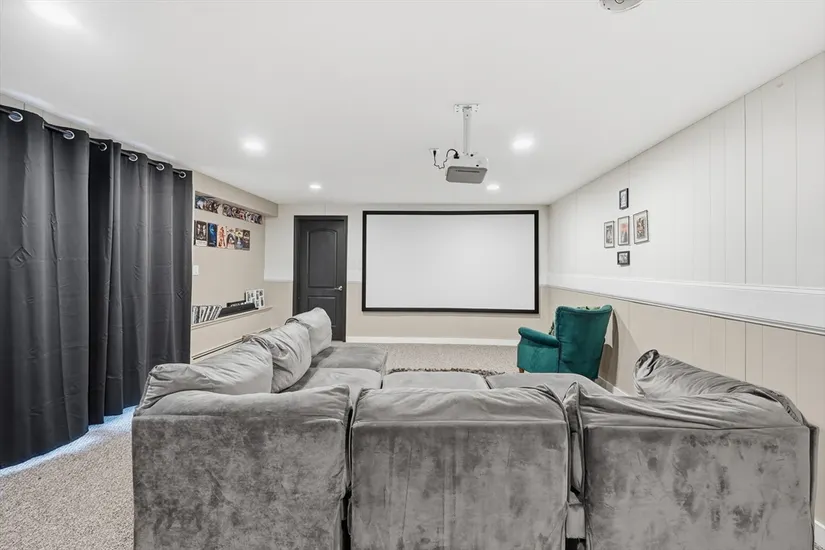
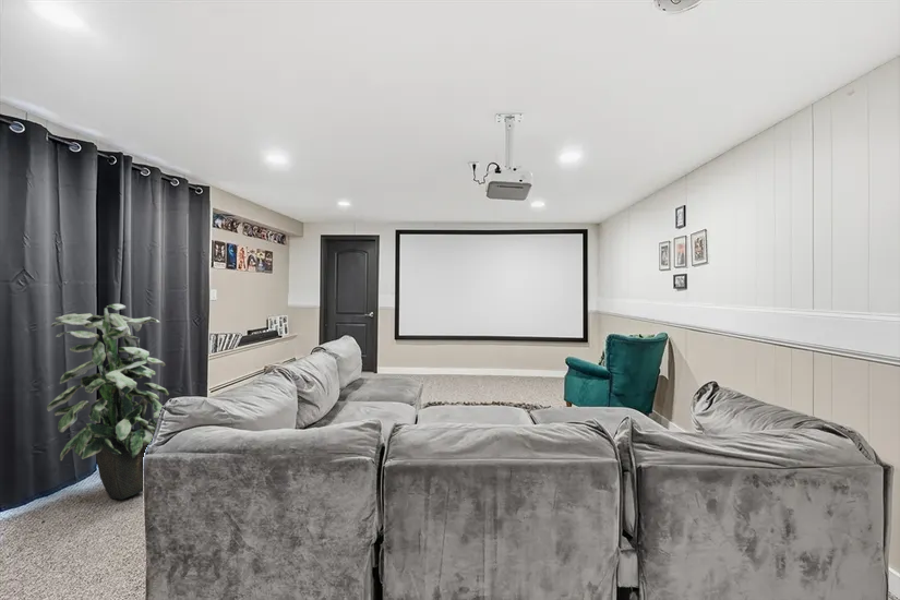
+ indoor plant (113, 399)
